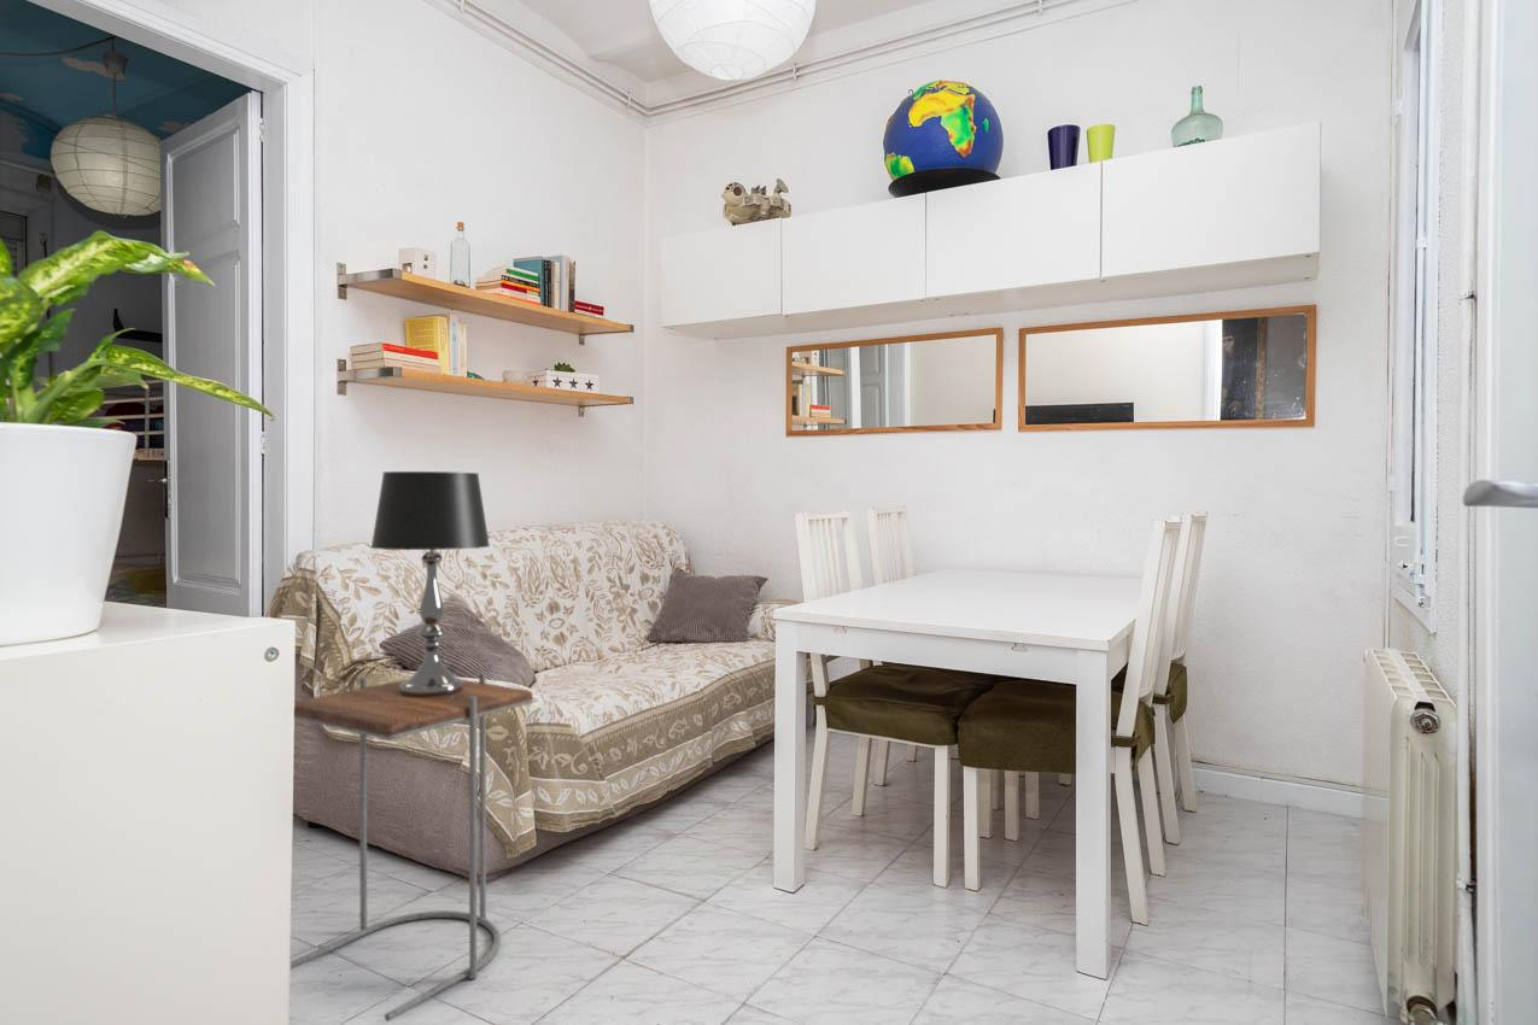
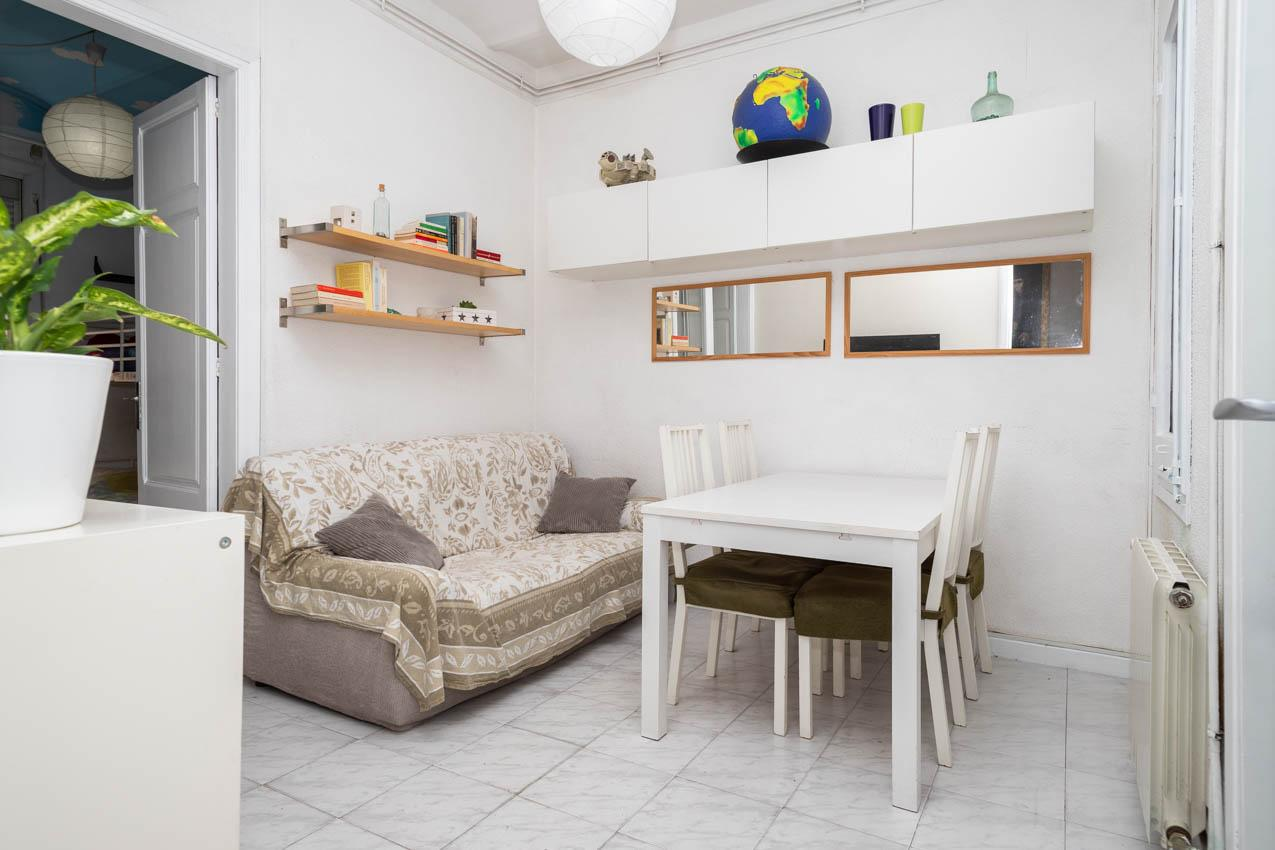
- table lamp (431, 580)
- side table (366, 820)
